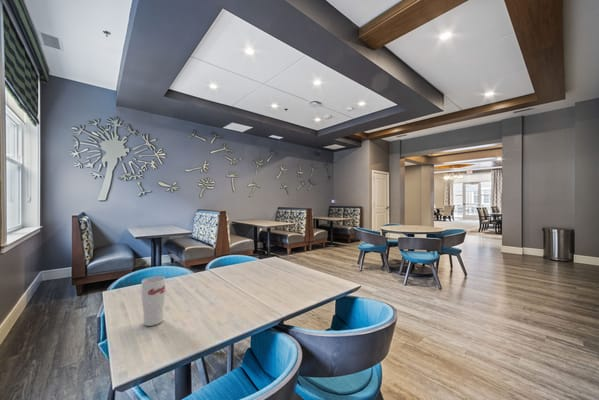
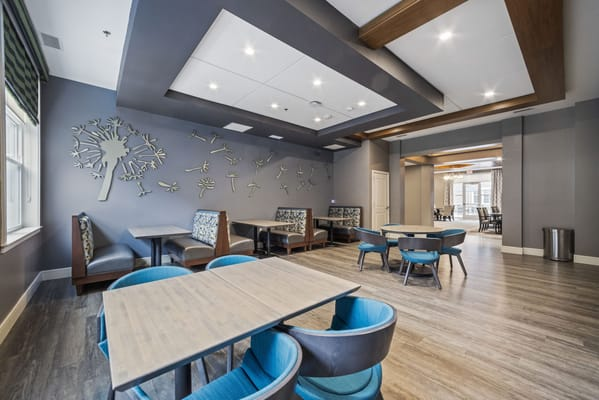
- cup (153, 300)
